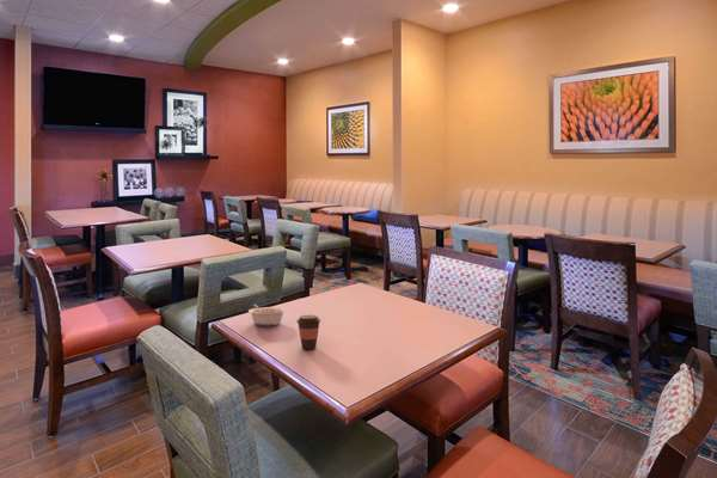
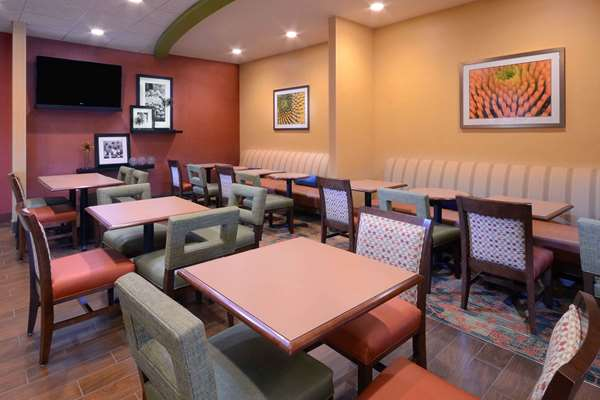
- coffee cup (308, 331)
- legume (265, 315)
